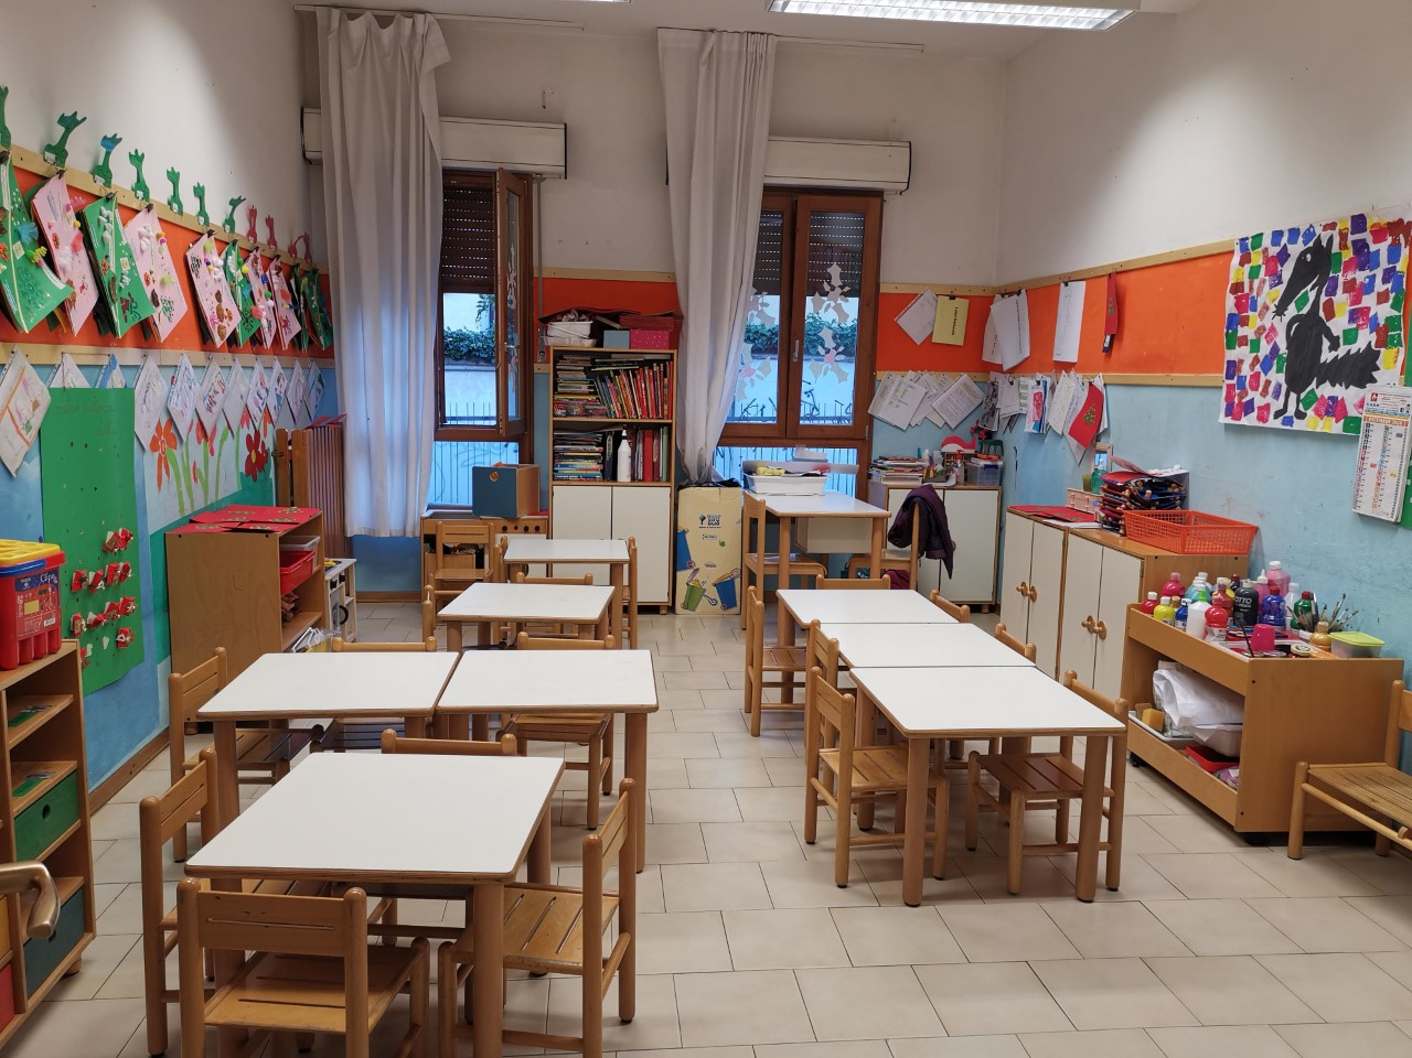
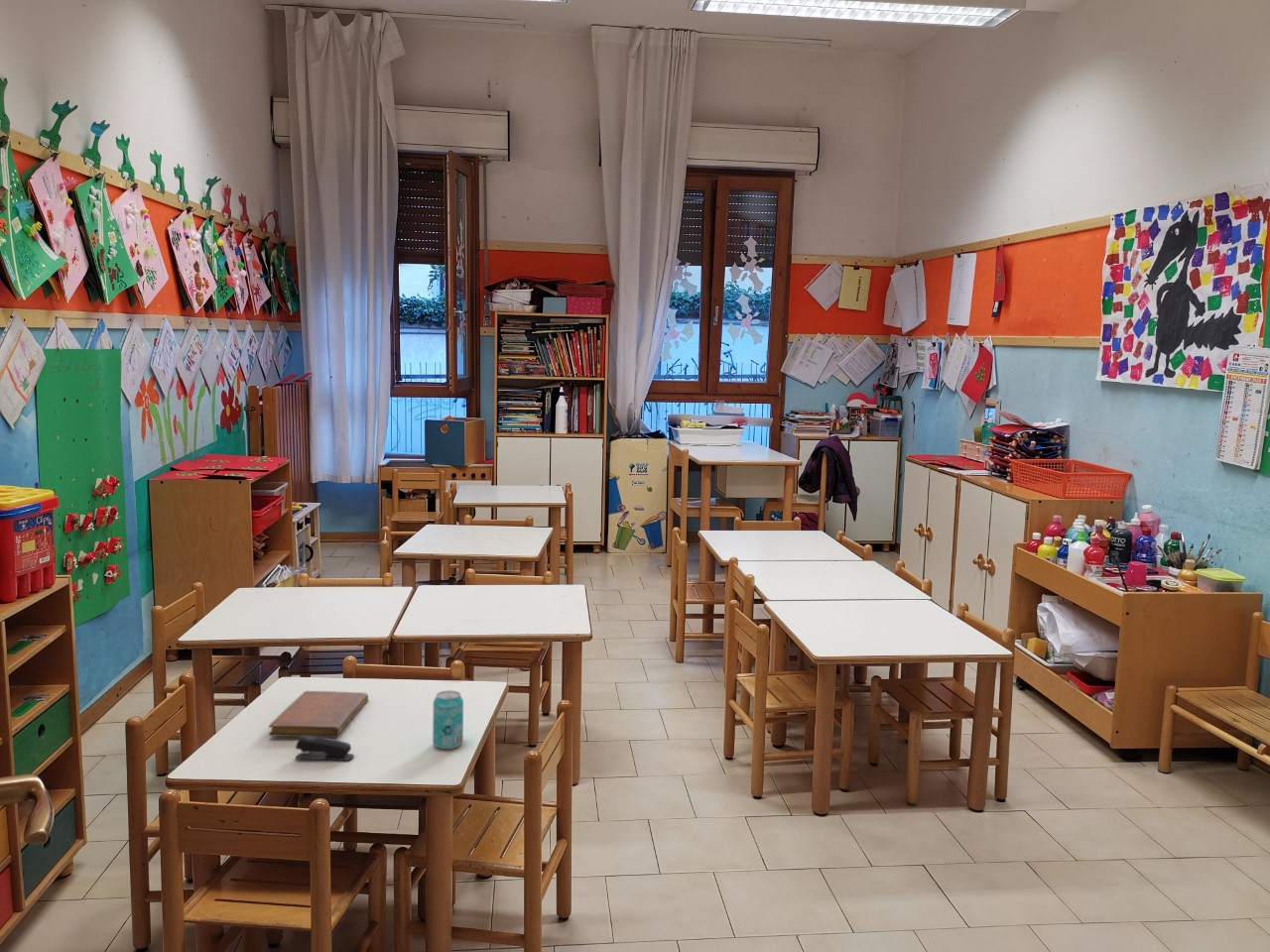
+ beverage can (447, 719)
+ notebook (320, 713)
+ stapler (324, 747)
